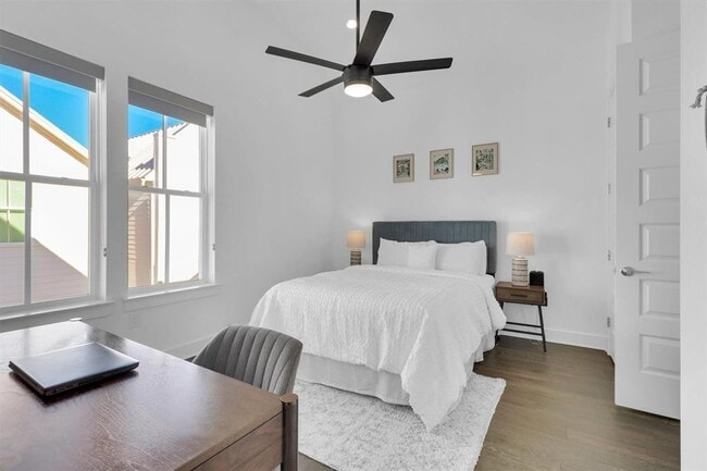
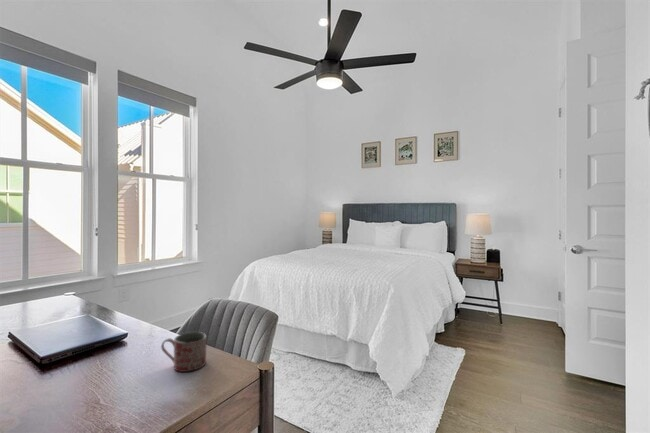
+ mug (185, 350)
